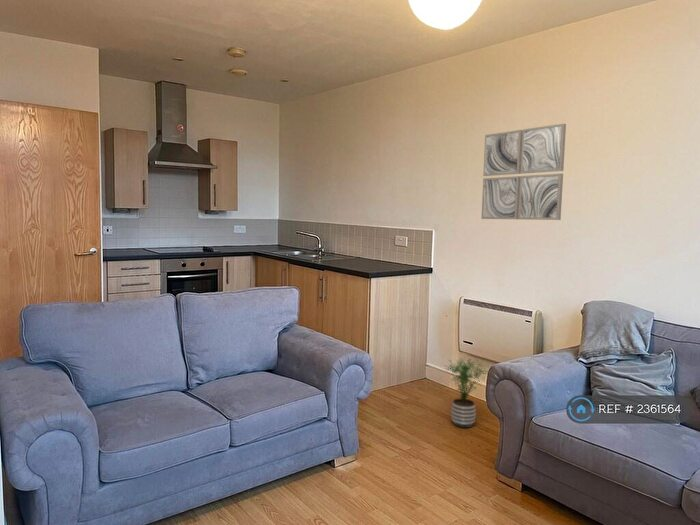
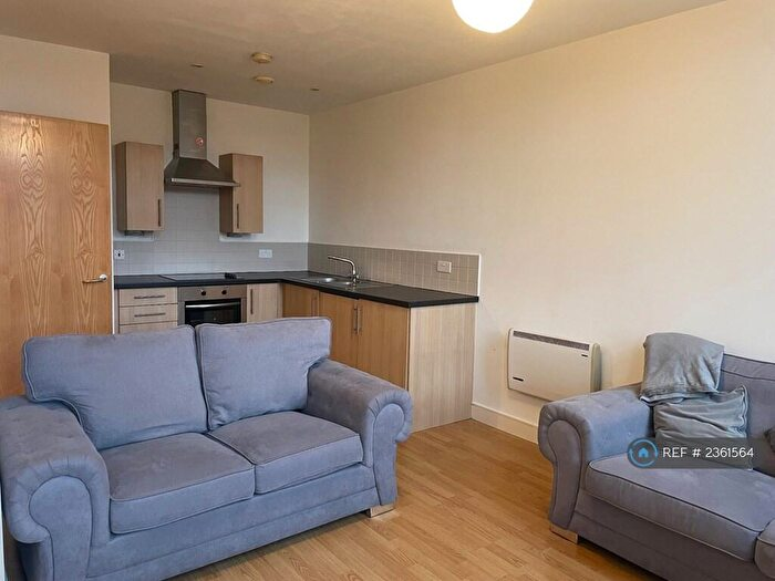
- wall art (520, 173)
- potted plant (464, 392)
